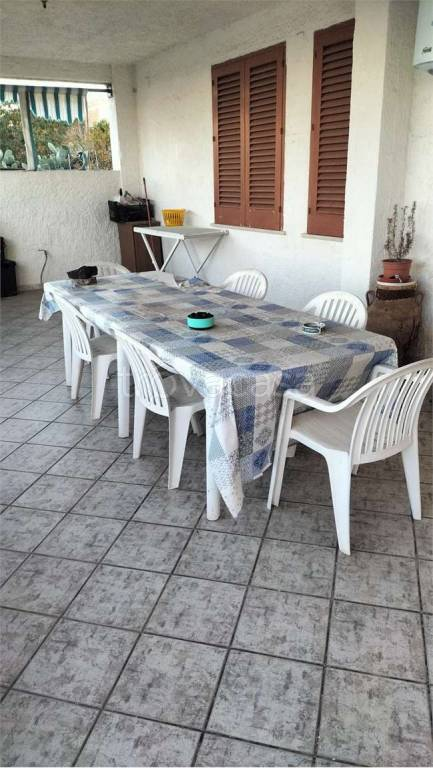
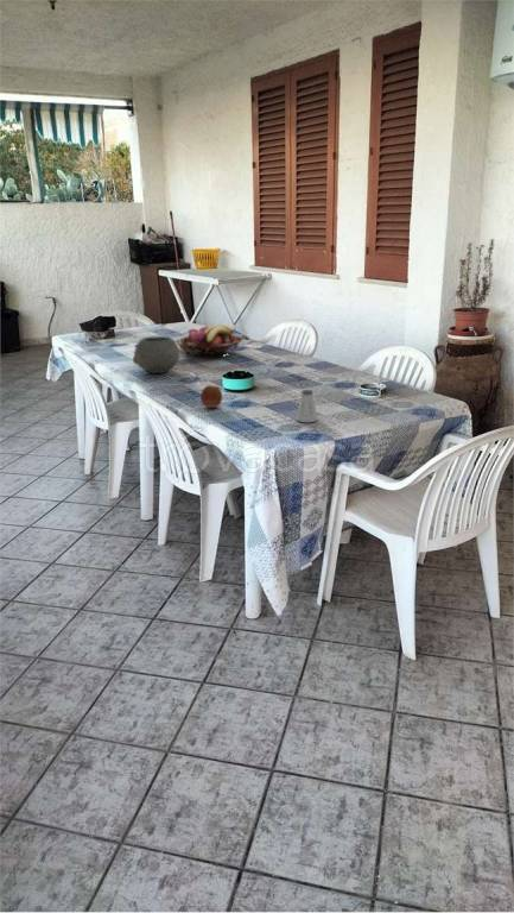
+ apple (211, 396)
+ bowl (156, 354)
+ fruit basket (210, 339)
+ saltshaker (306, 405)
